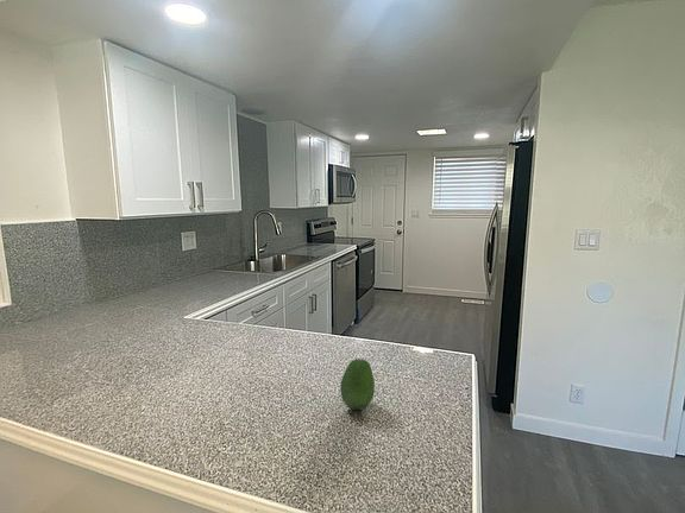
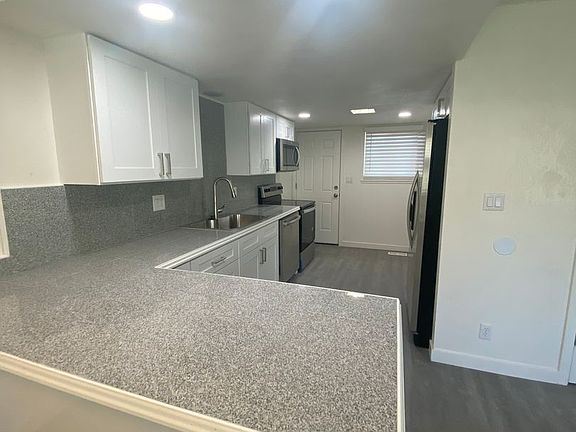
- fruit (357, 382)
